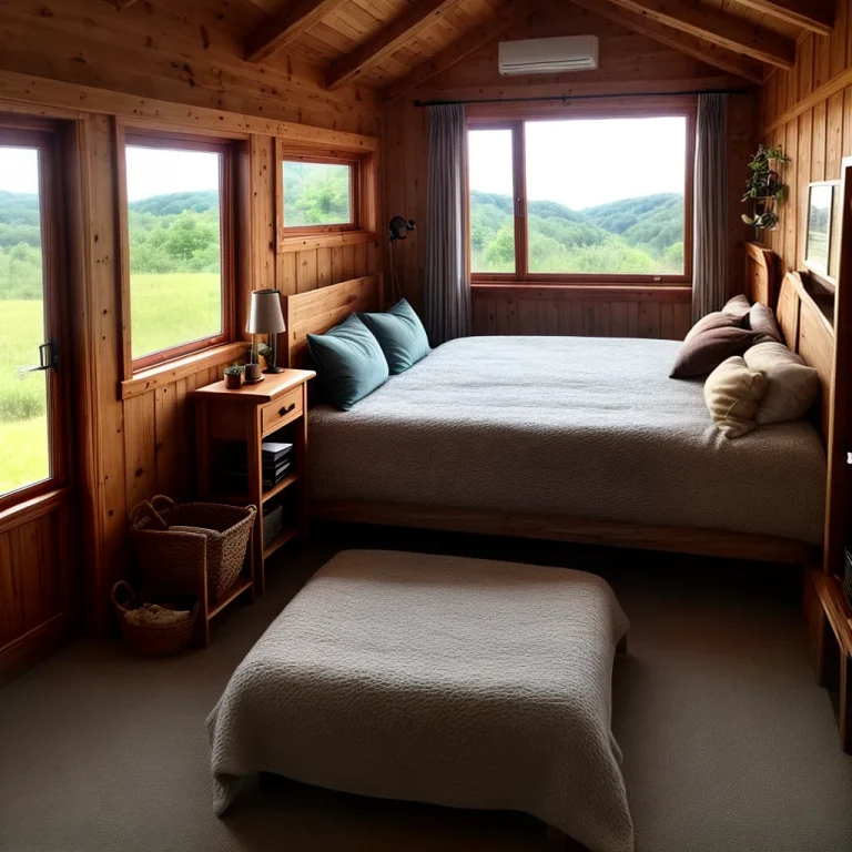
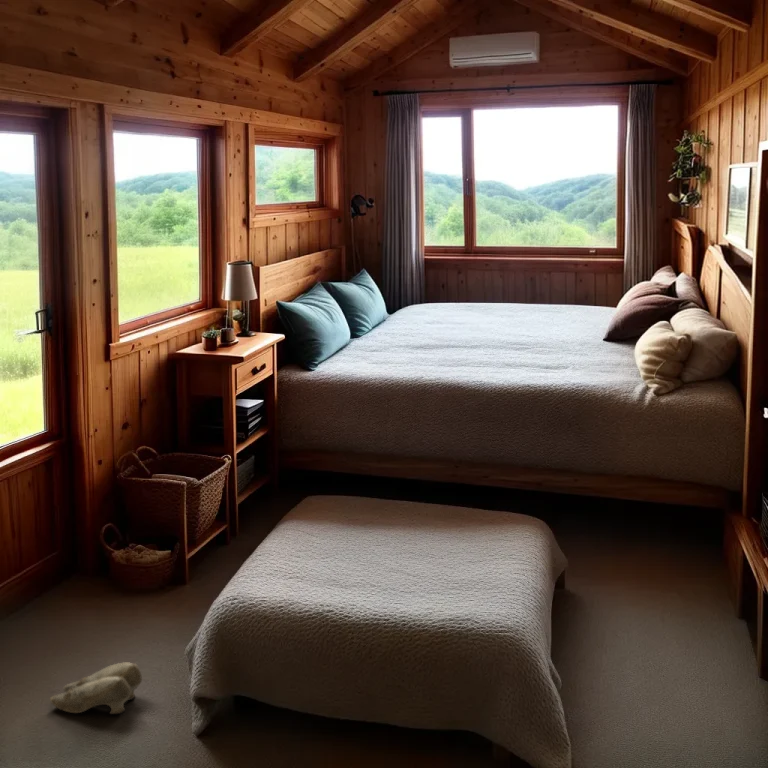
+ slippers (96, 685)
